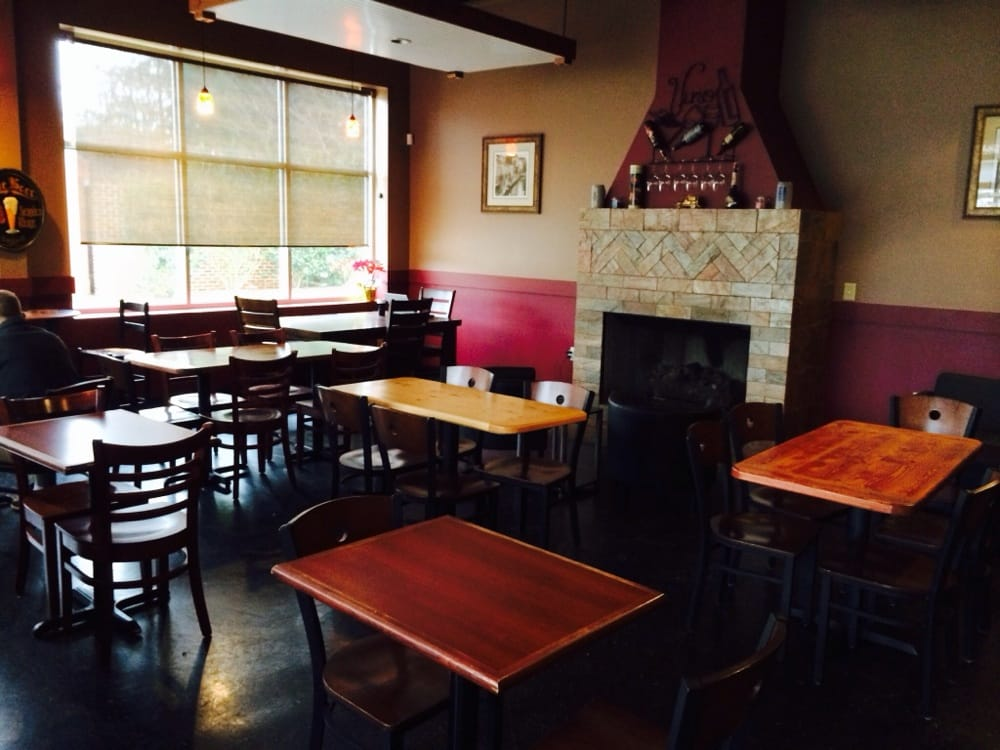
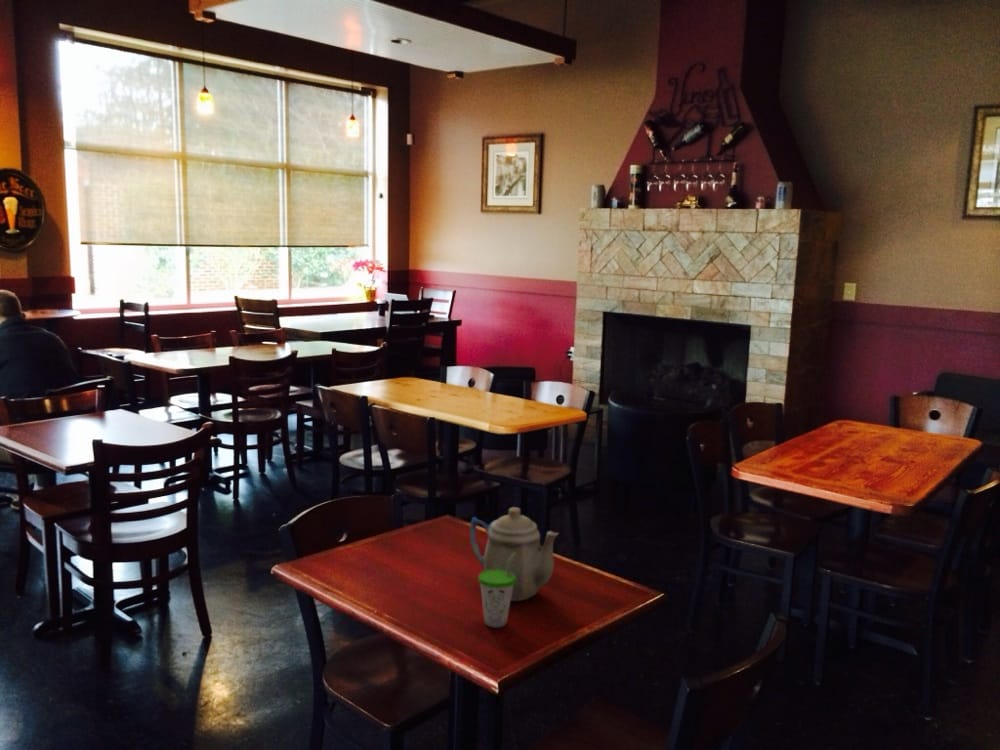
+ cup (496, 589)
+ teapot (512, 550)
